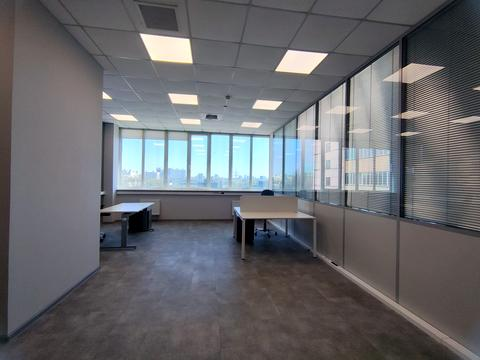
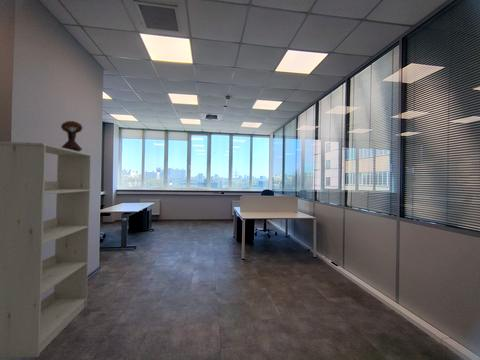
+ bookcase (50, 238)
+ mushroom (71, 137)
